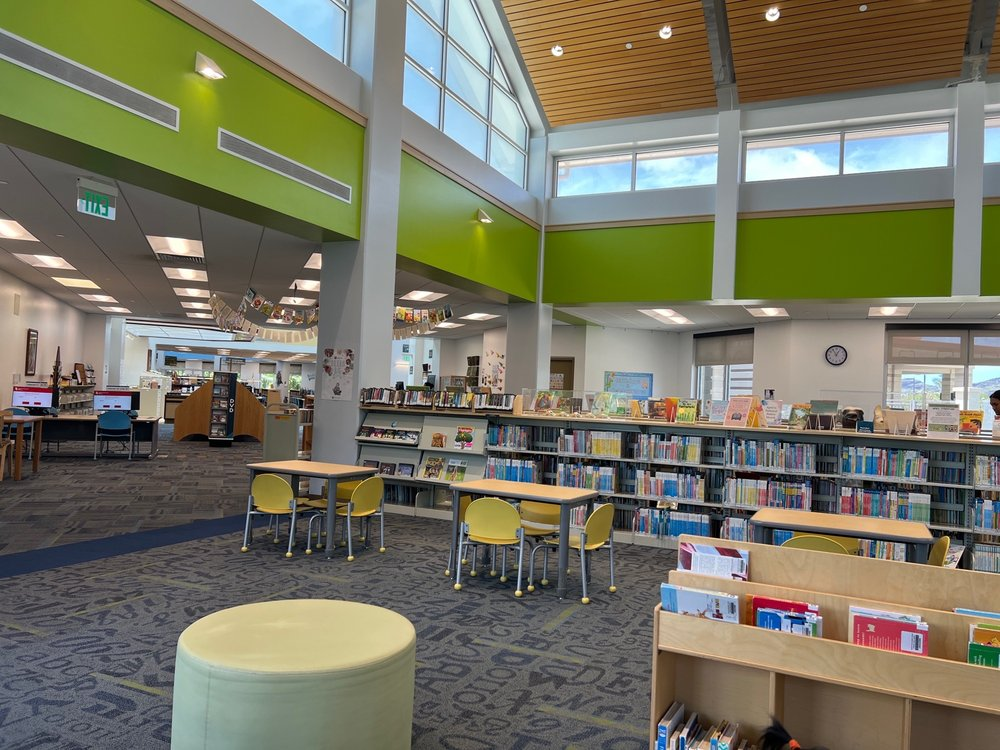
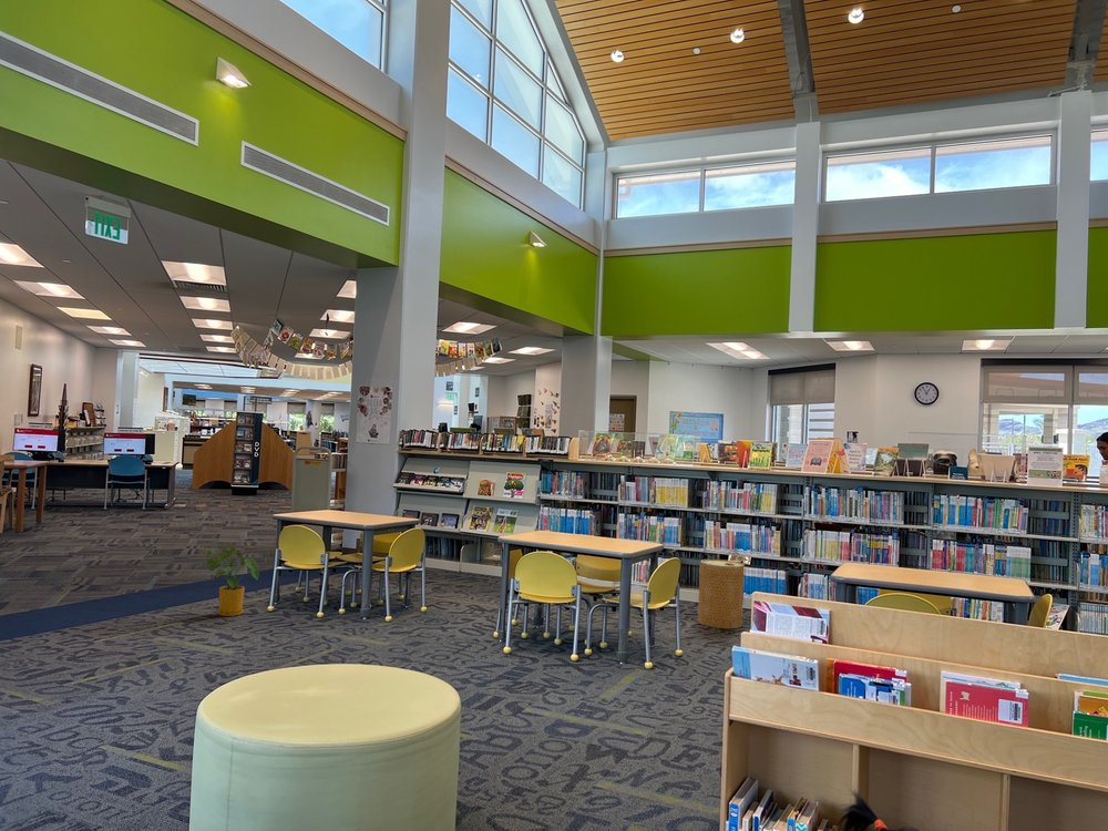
+ basket (720, 593)
+ house plant (229, 581)
